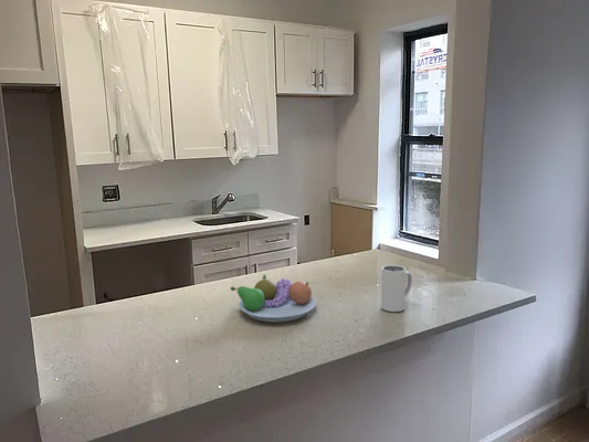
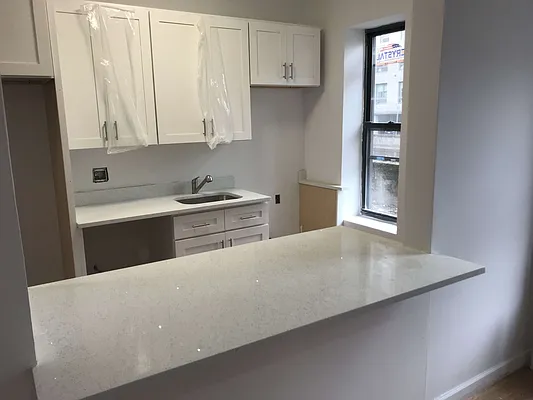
- mug (397, 286)
- fruit bowl (274, 295)
